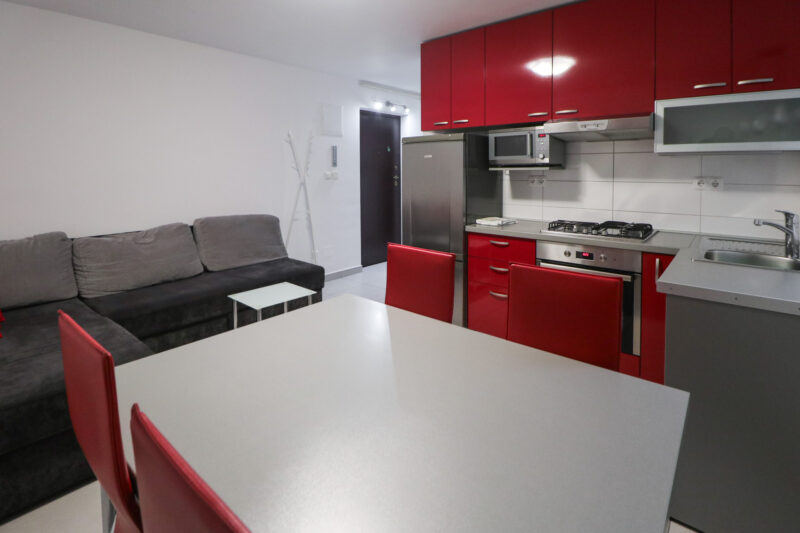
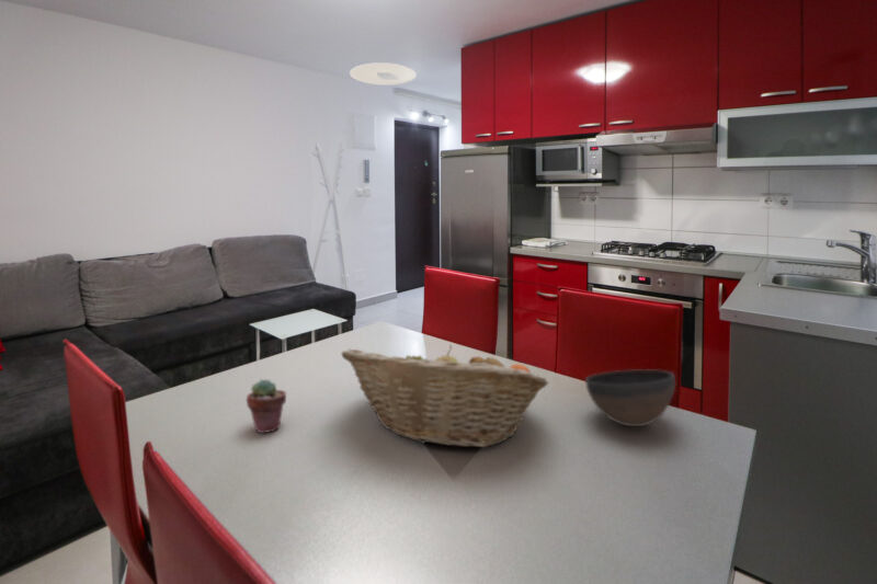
+ potted succulent (266, 403)
+ ceiling light (383, 71)
+ bowl (628, 397)
+ fruit basket (442, 382)
